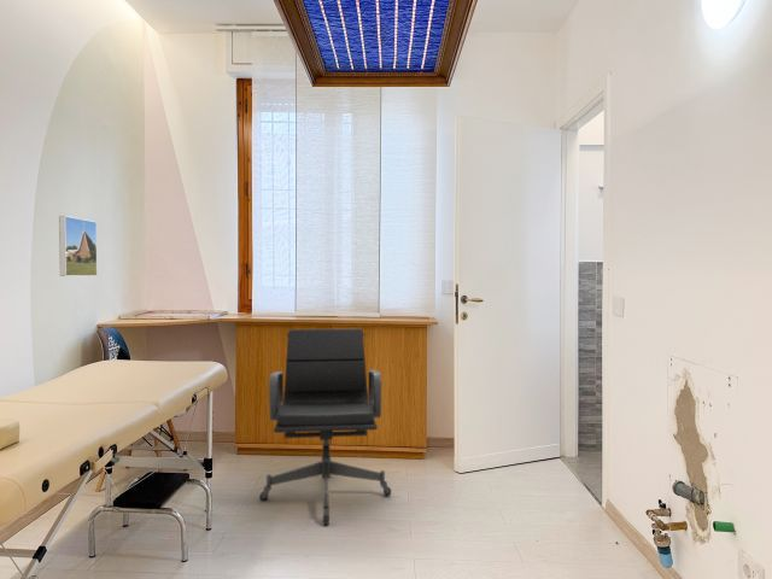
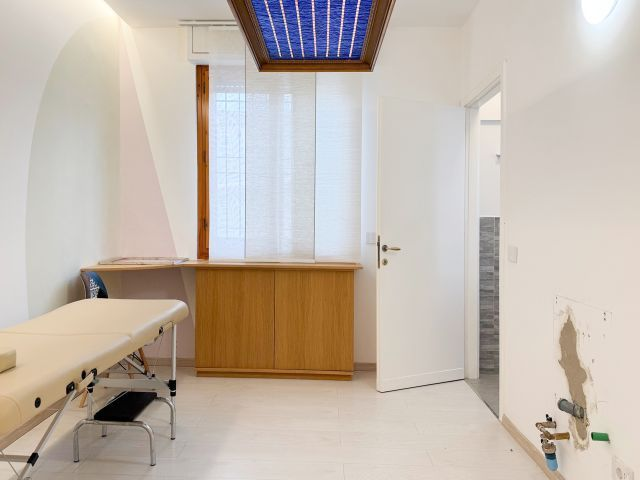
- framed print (78, 247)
- office chair (326, 415)
